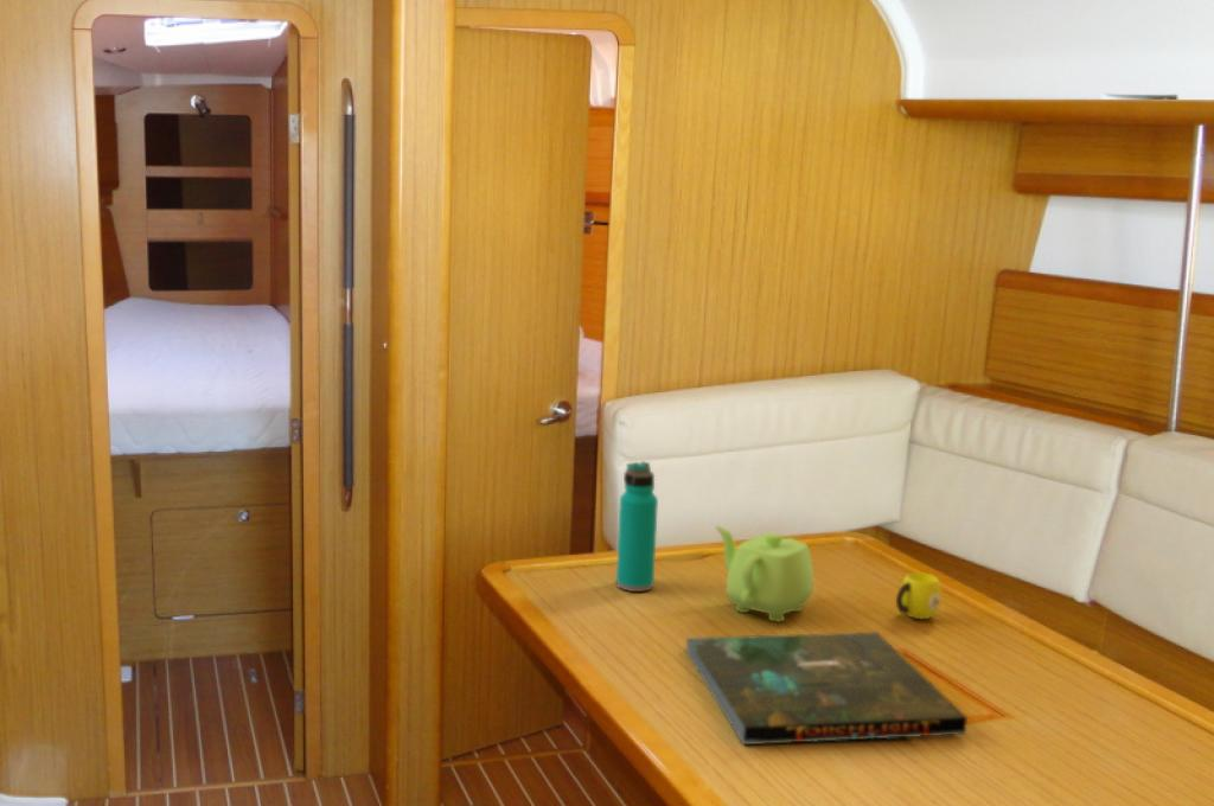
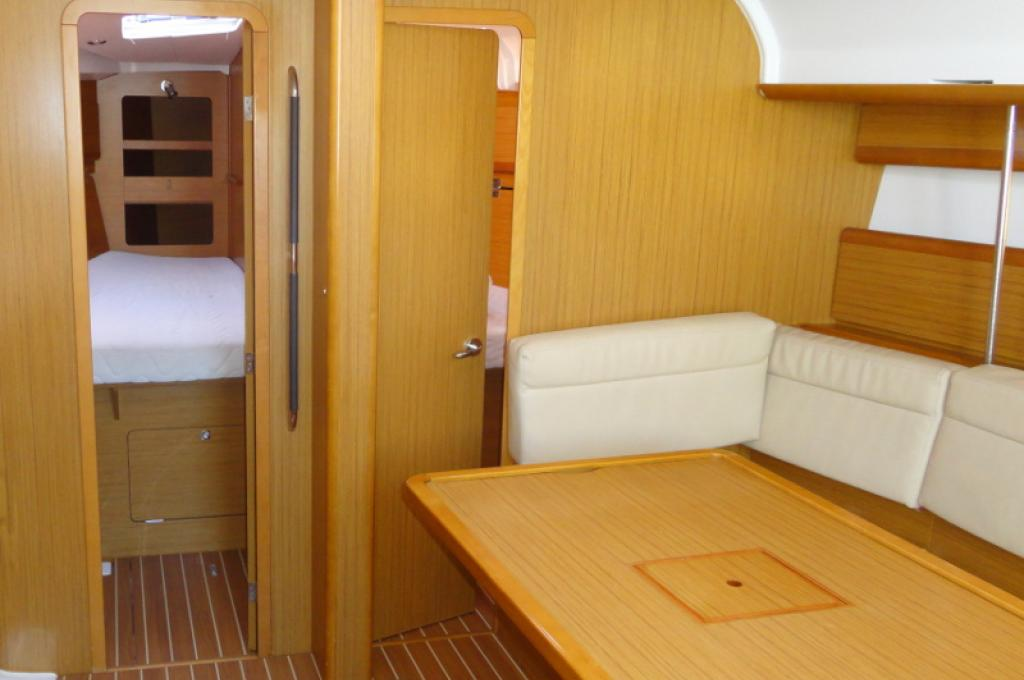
- cup (916, 597)
- teapot (758, 569)
- water bottle (637, 524)
- board game (817, 676)
